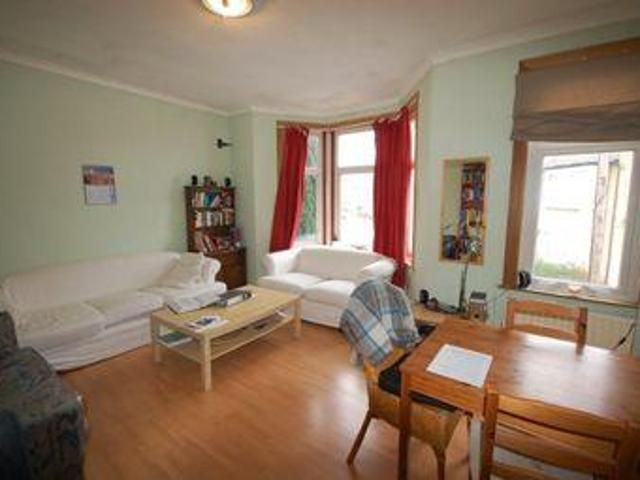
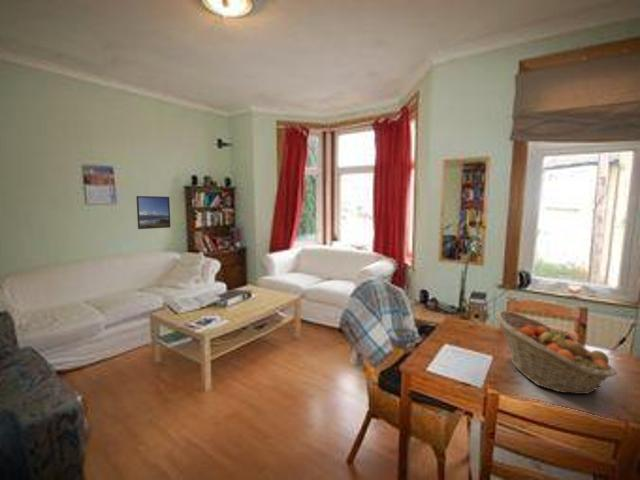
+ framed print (154, 212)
+ fruit basket (547, 347)
